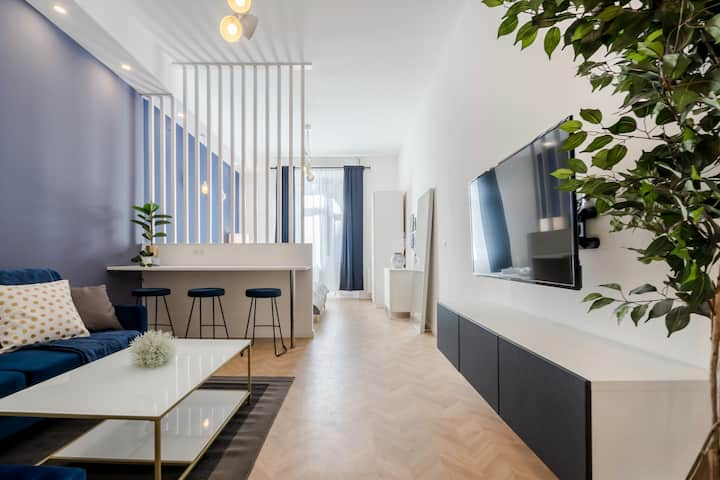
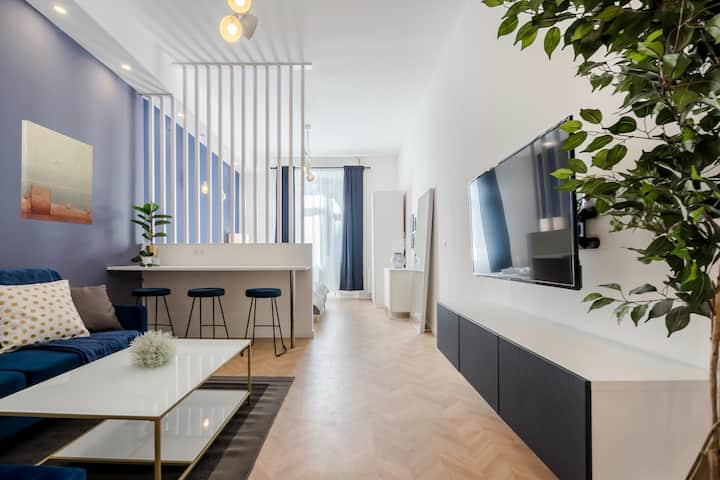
+ wall art (60, 178)
